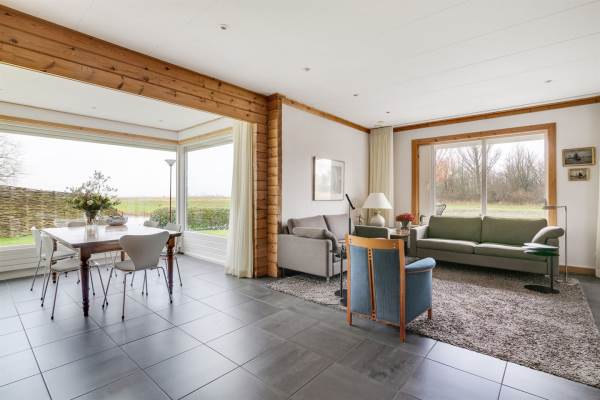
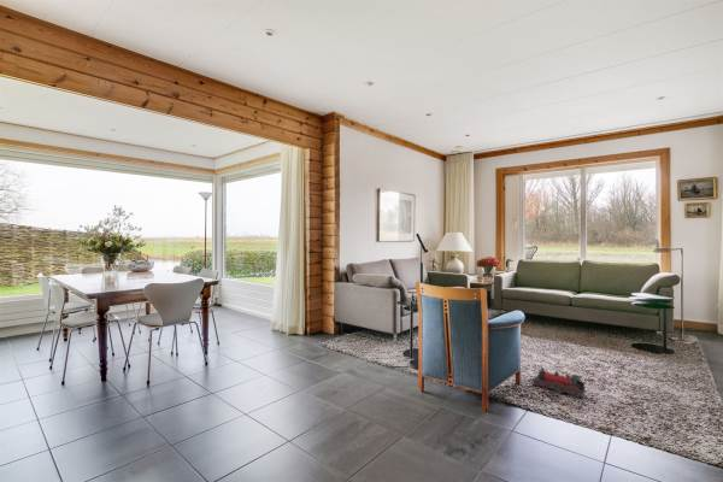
+ toy train (556, 380)
